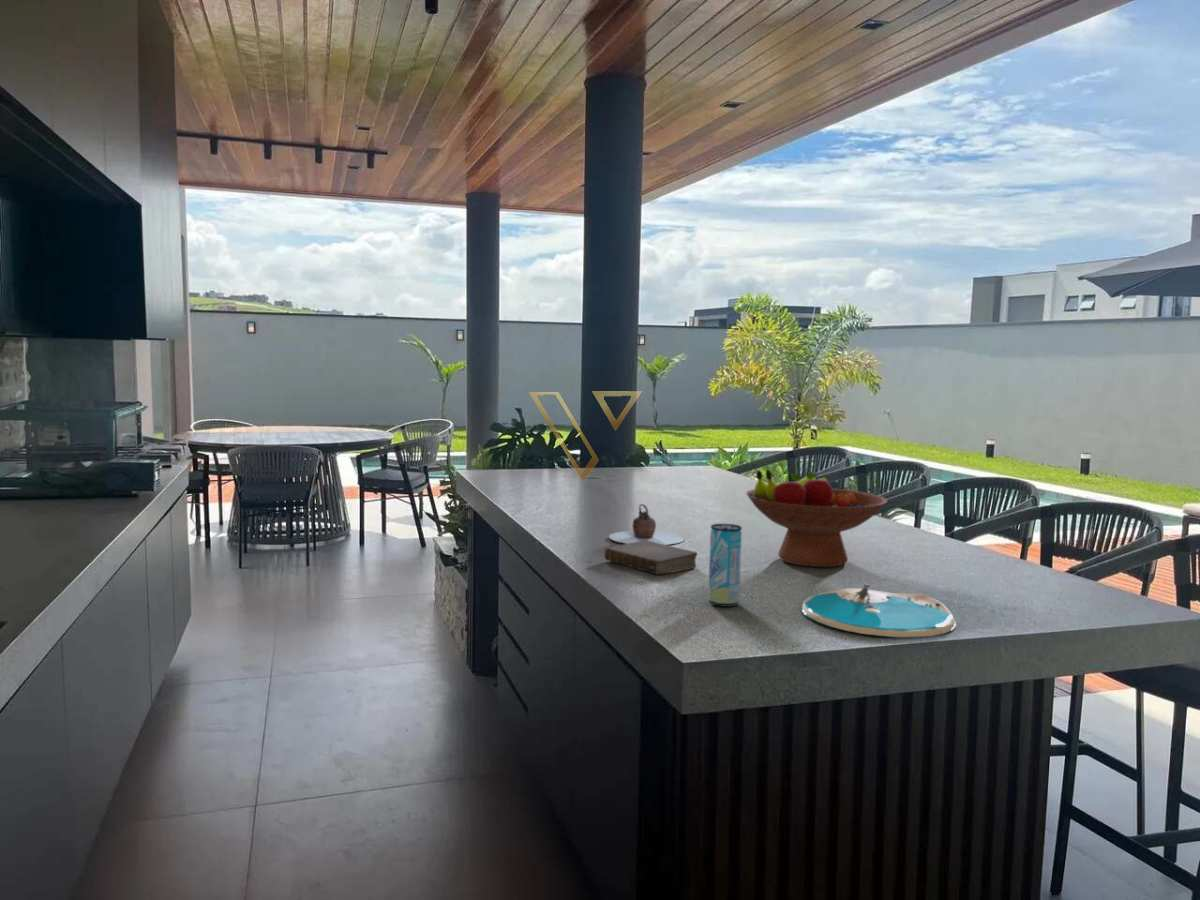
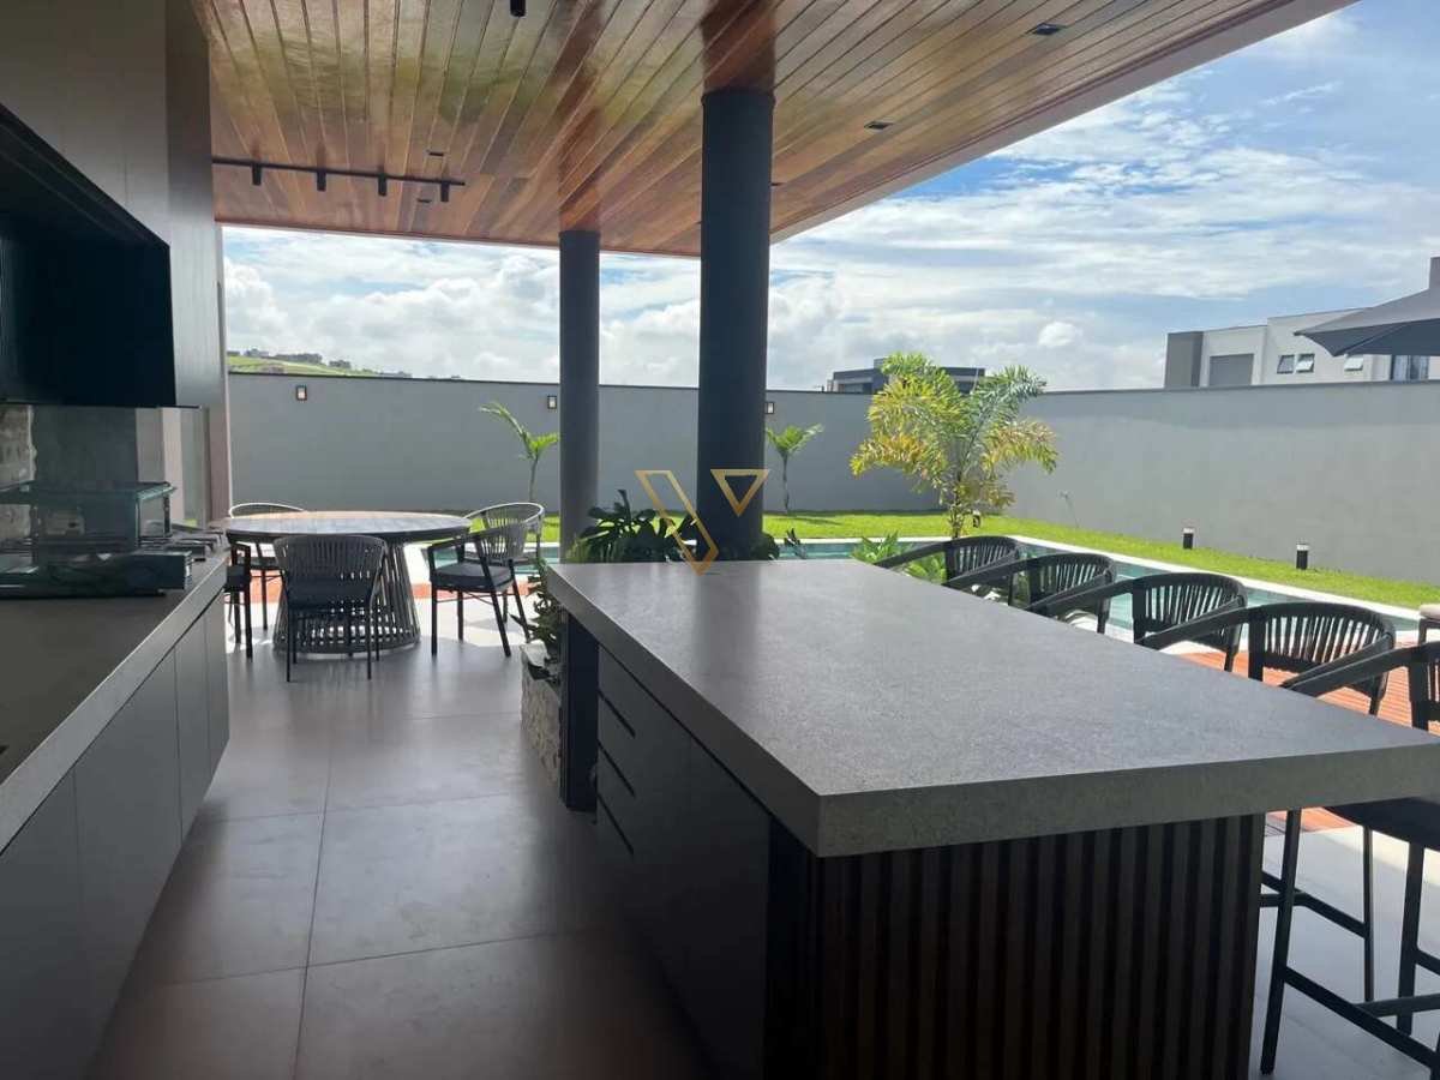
- book (650, 556)
- fruit bowl (814, 515)
- beverage can (724, 565)
- plate (877, 601)
- teapot (646, 521)
